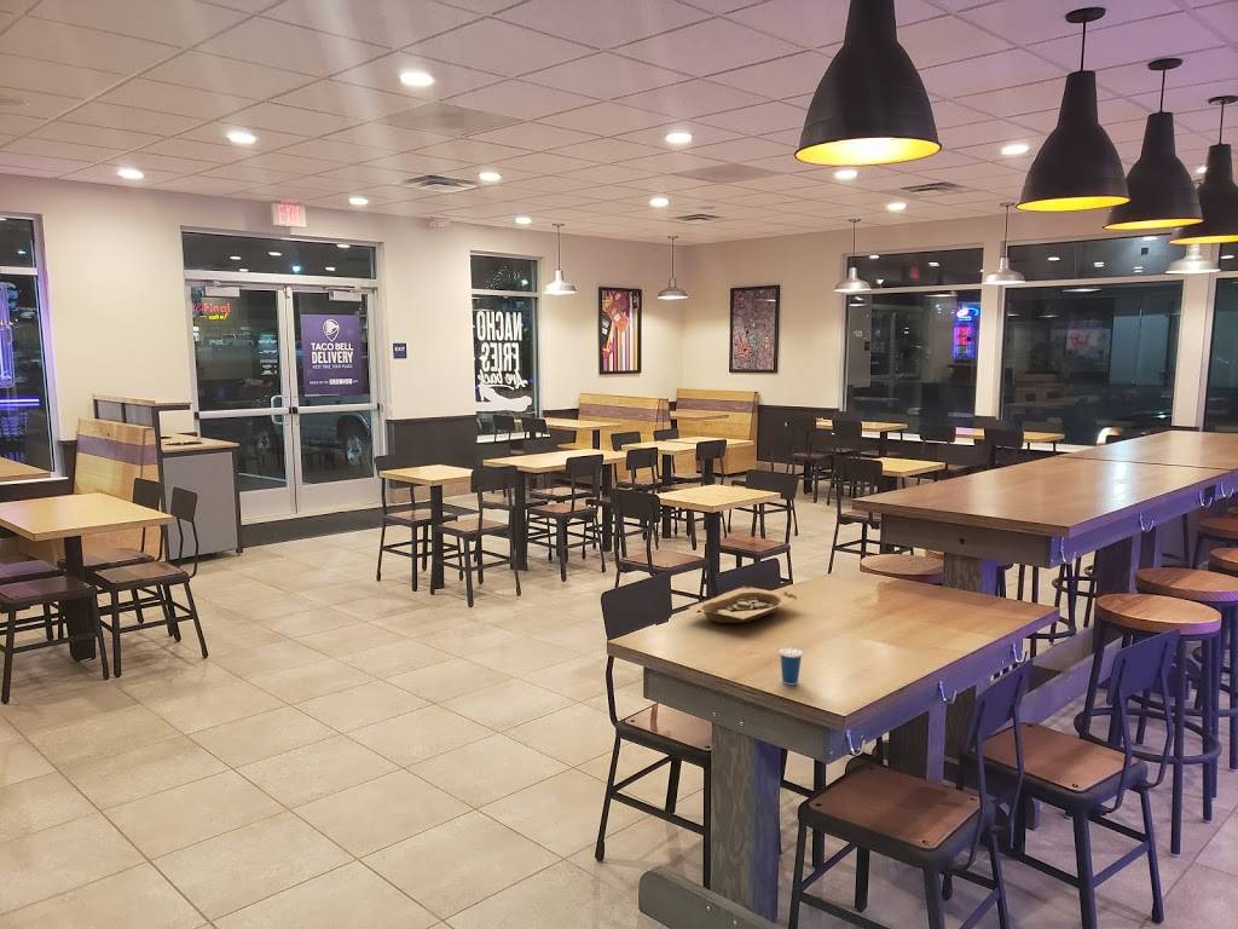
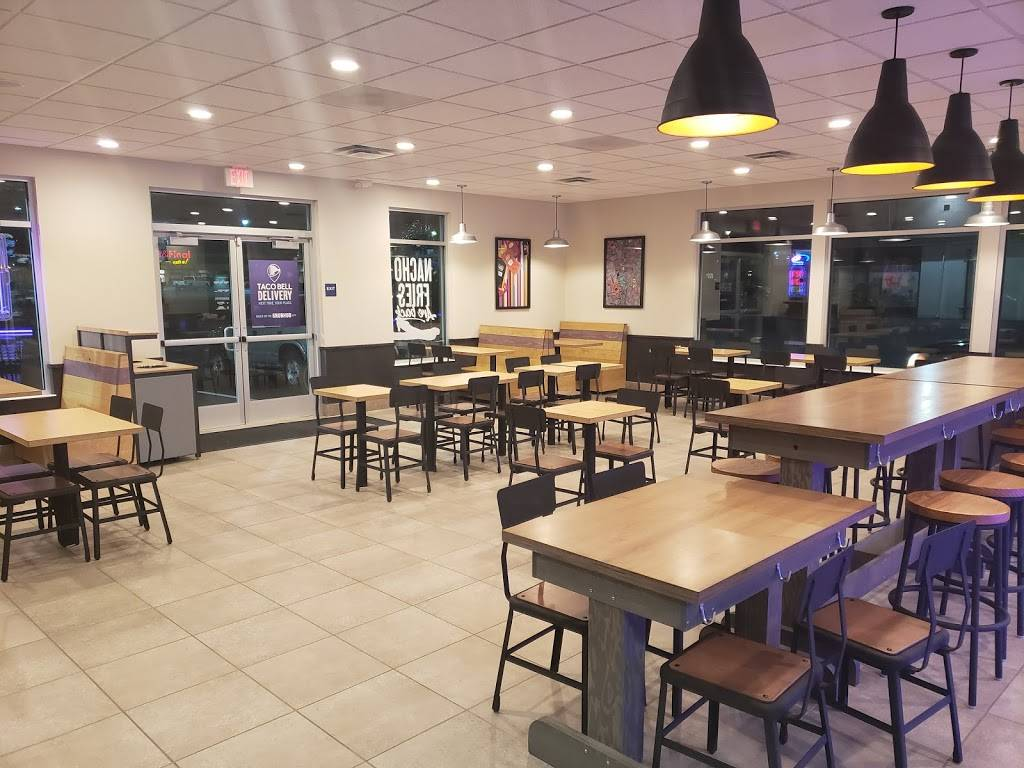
- cup (791, 658)
- takeout container (744, 606)
